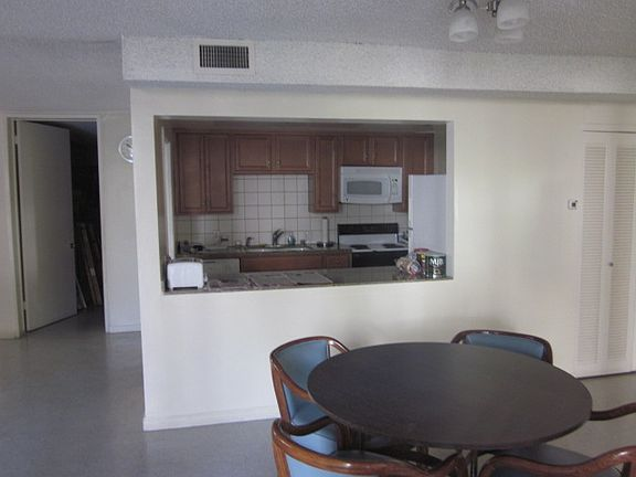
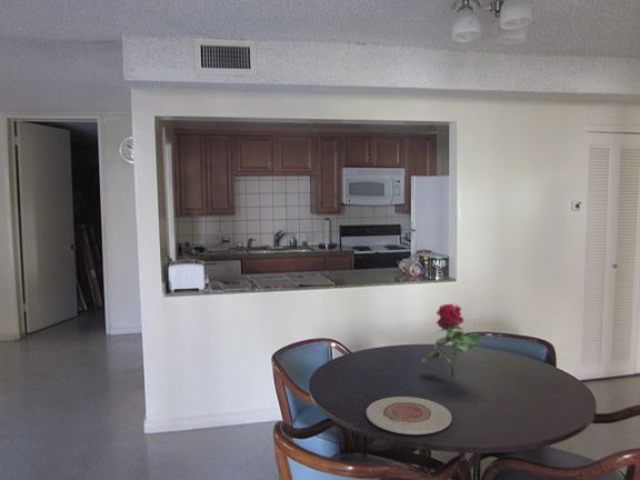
+ flower (449, 341)
+ plate (408, 413)
